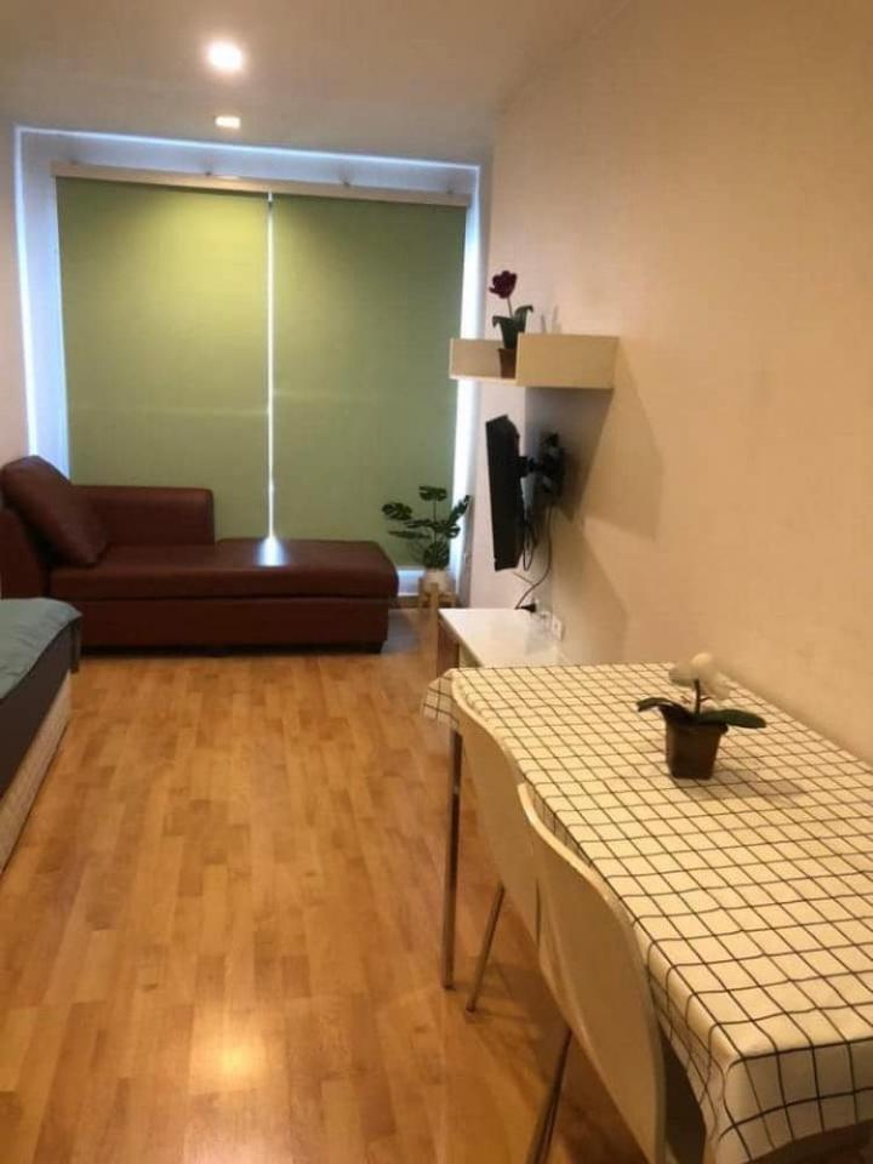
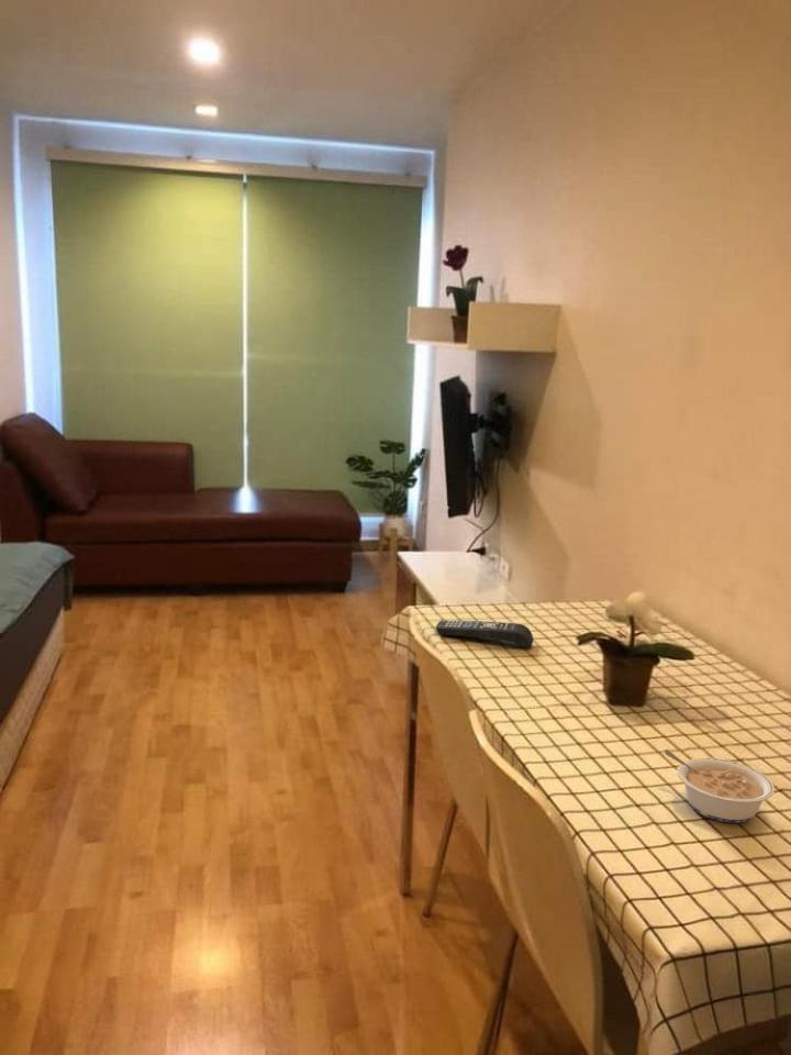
+ legume (718, 789)
+ remote control (484, 630)
